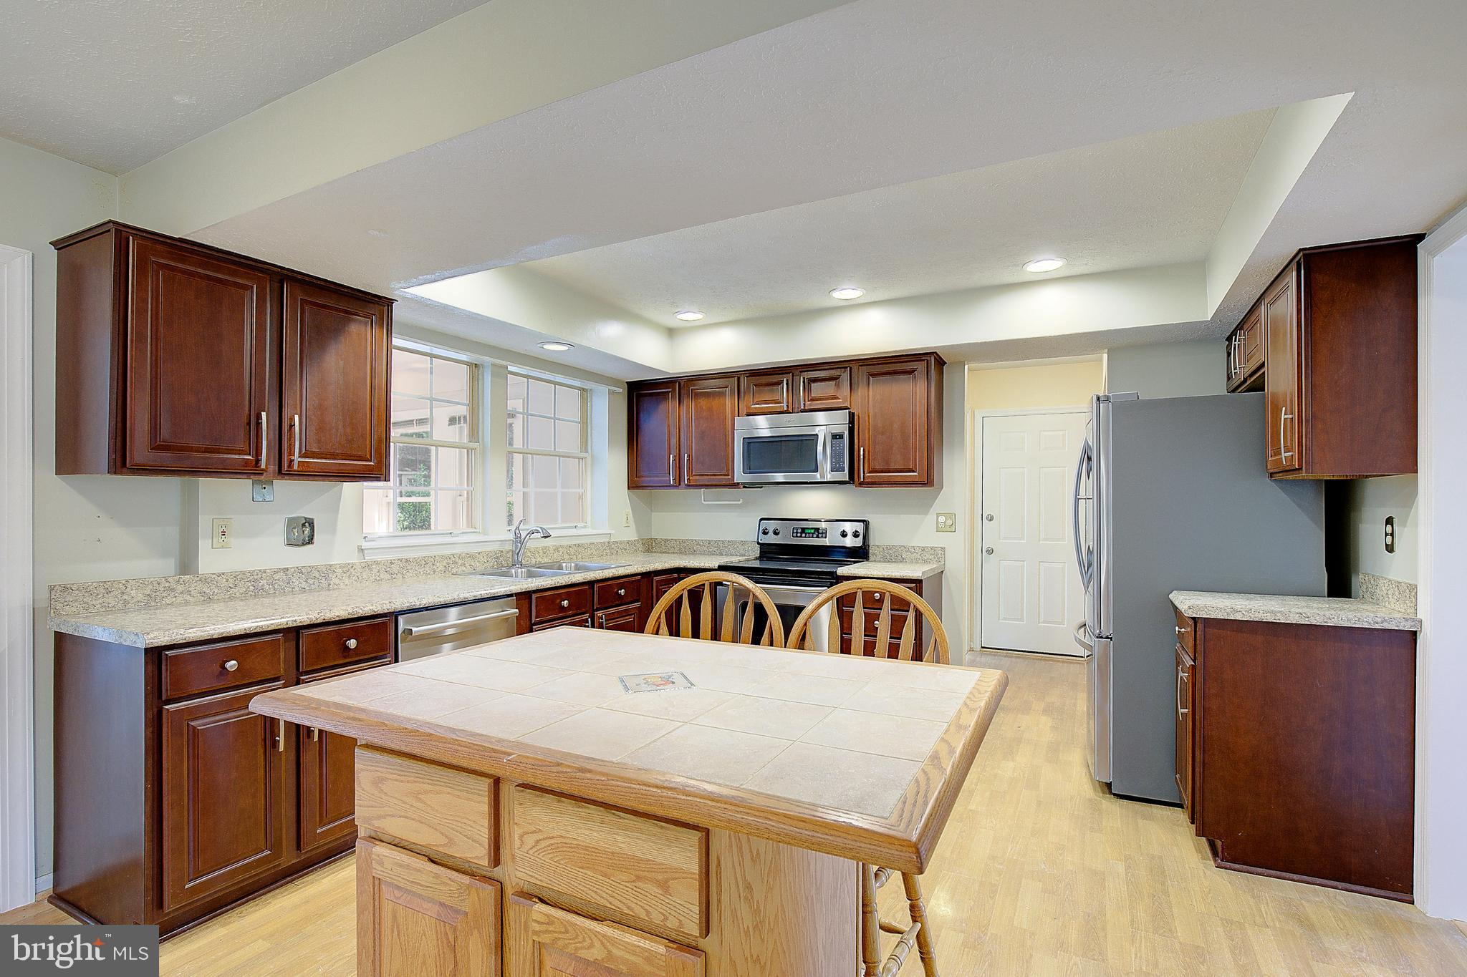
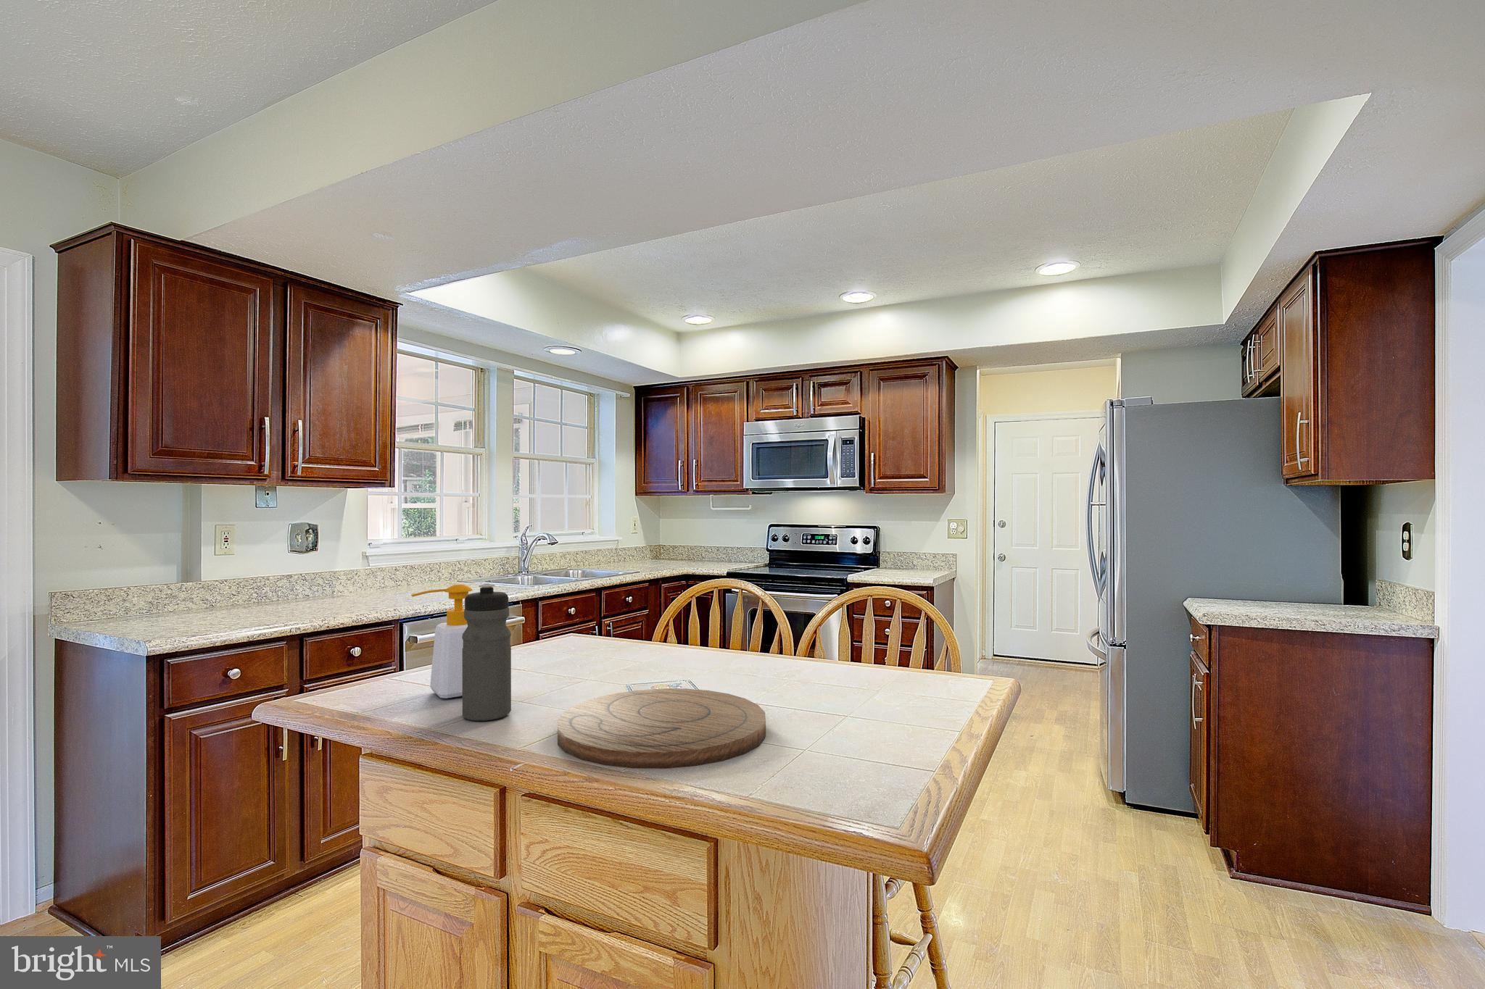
+ cutting board (662, 724)
+ water bottle (487, 649)
+ soap bottle (447, 639)
